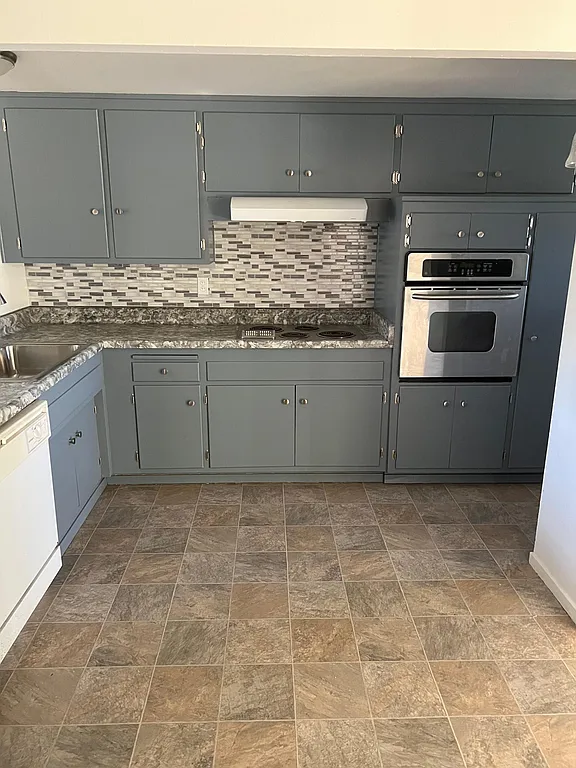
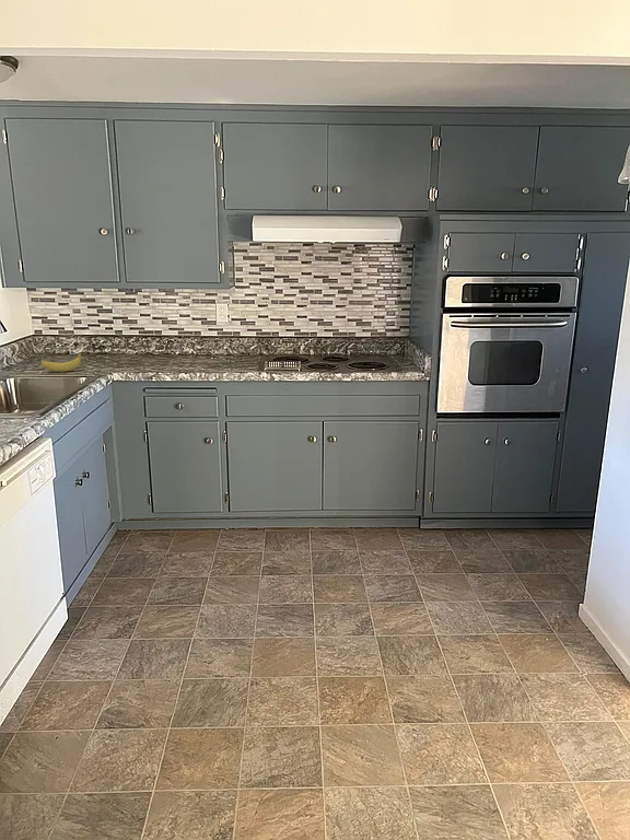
+ fruit (61, 363)
